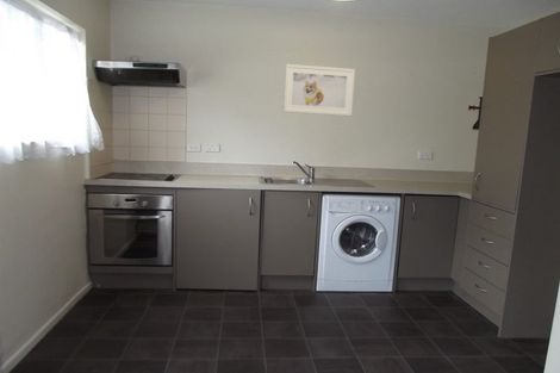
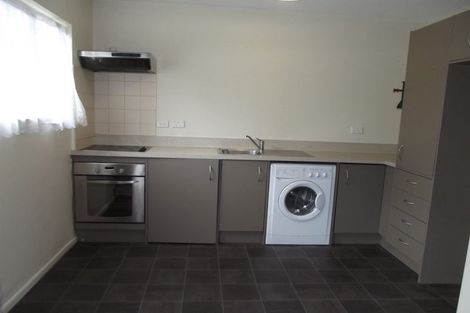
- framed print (318, 91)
